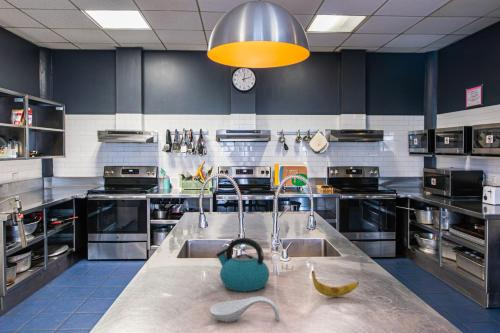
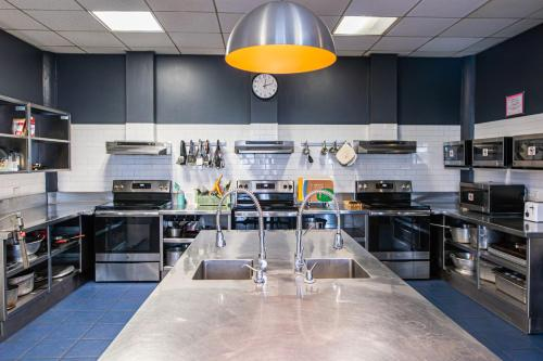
- spoon rest (244, 308)
- kettle (241, 261)
- banana (335, 287)
